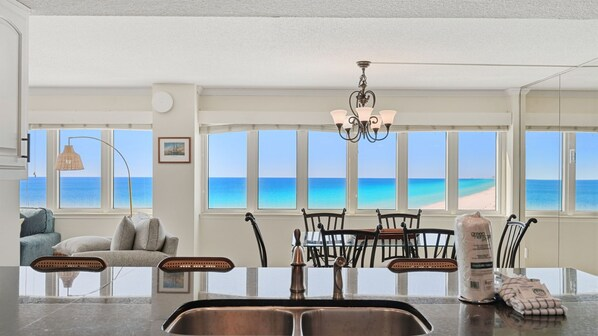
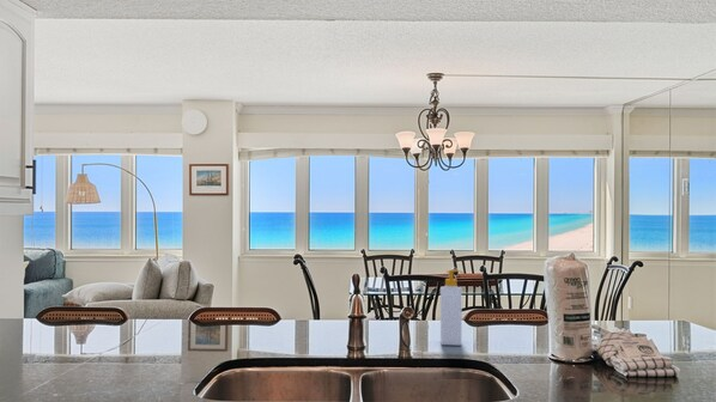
+ soap bottle (451, 305)
